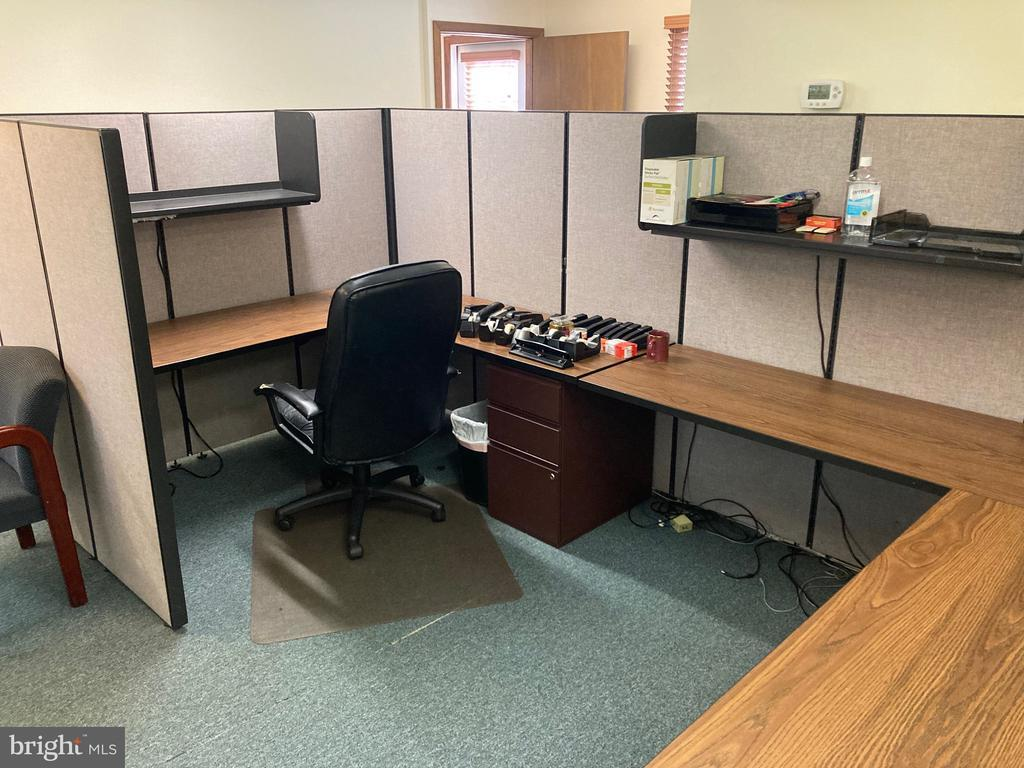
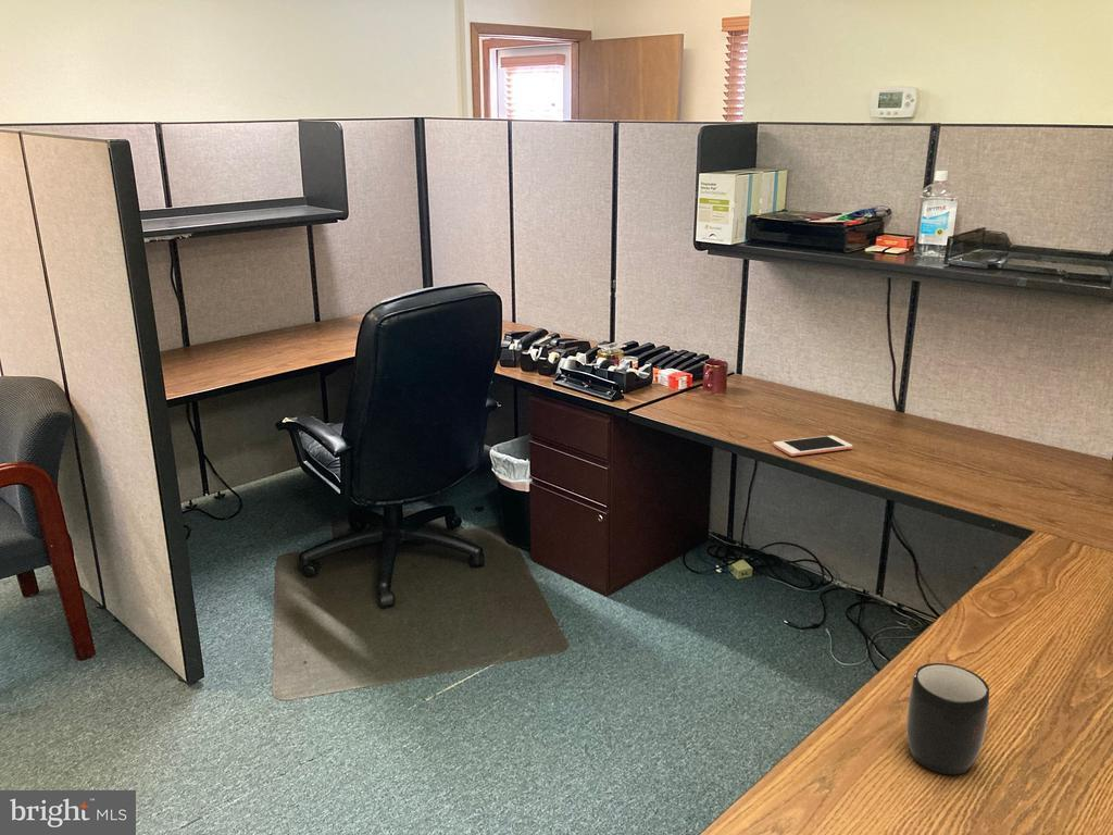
+ mug (945, 712)
+ cell phone (812, 445)
